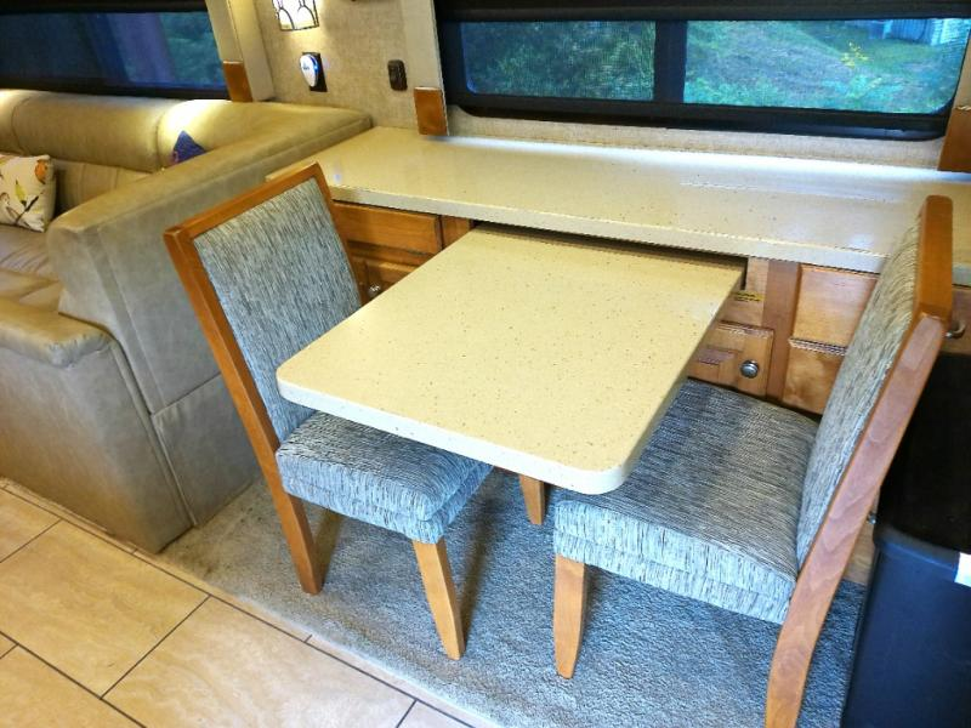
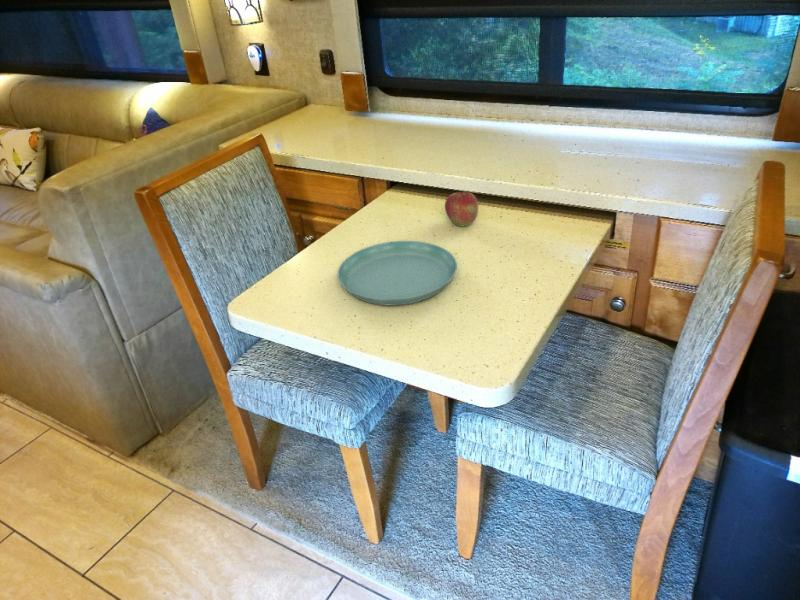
+ saucer (397, 273)
+ fruit (461, 207)
